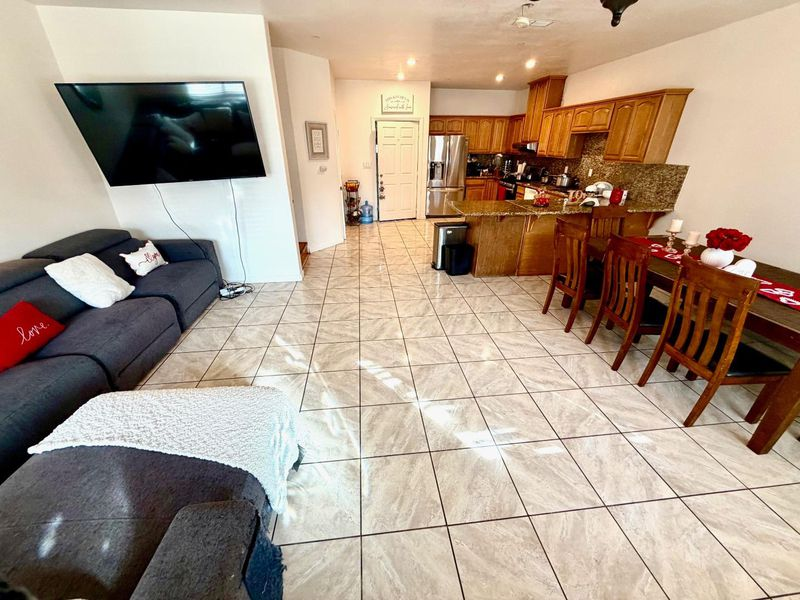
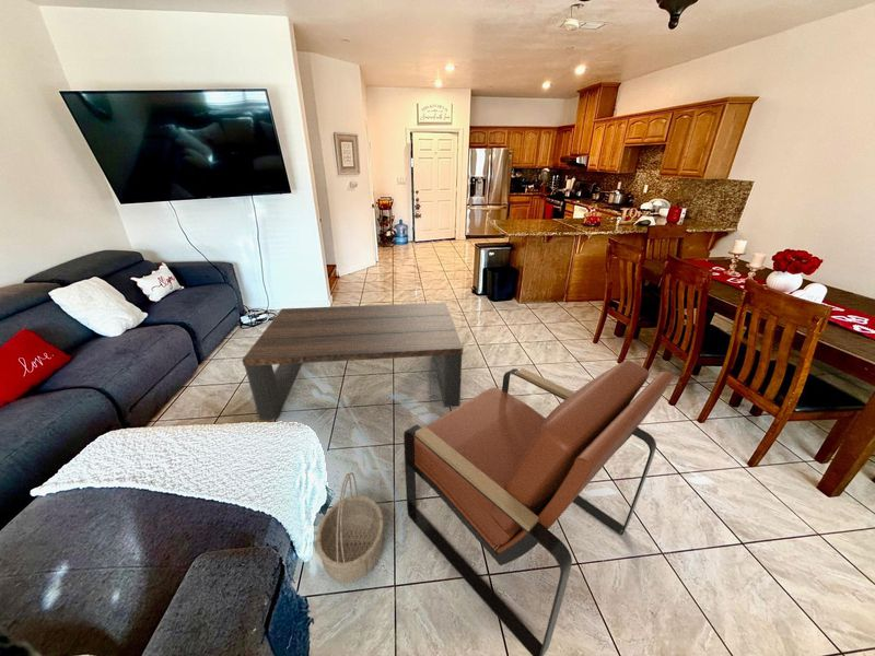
+ coffee table (364, 353)
+ basket (349, 519)
+ armchair (520, 448)
